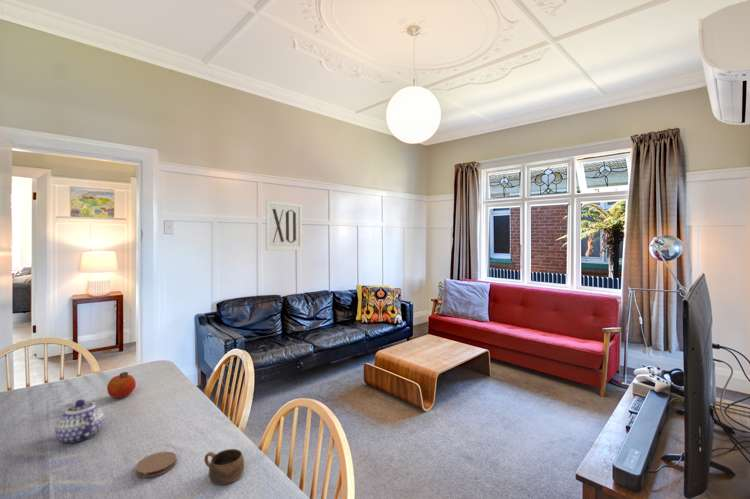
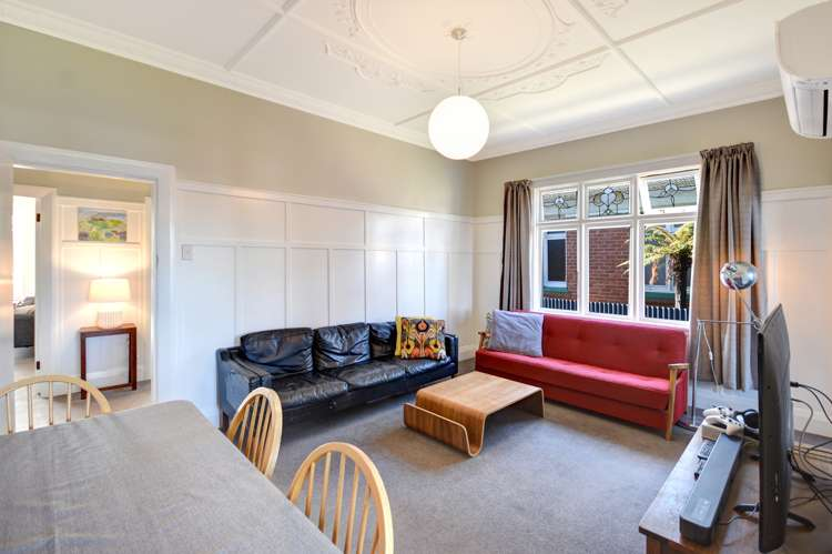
- coaster (156, 463)
- teapot (80, 418)
- wall art (284, 226)
- cup (223, 464)
- fruit (121, 383)
